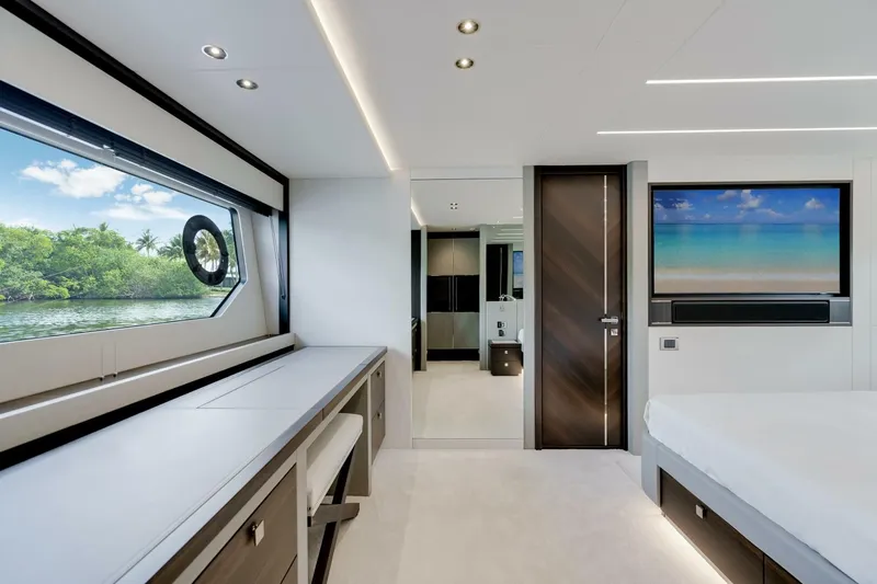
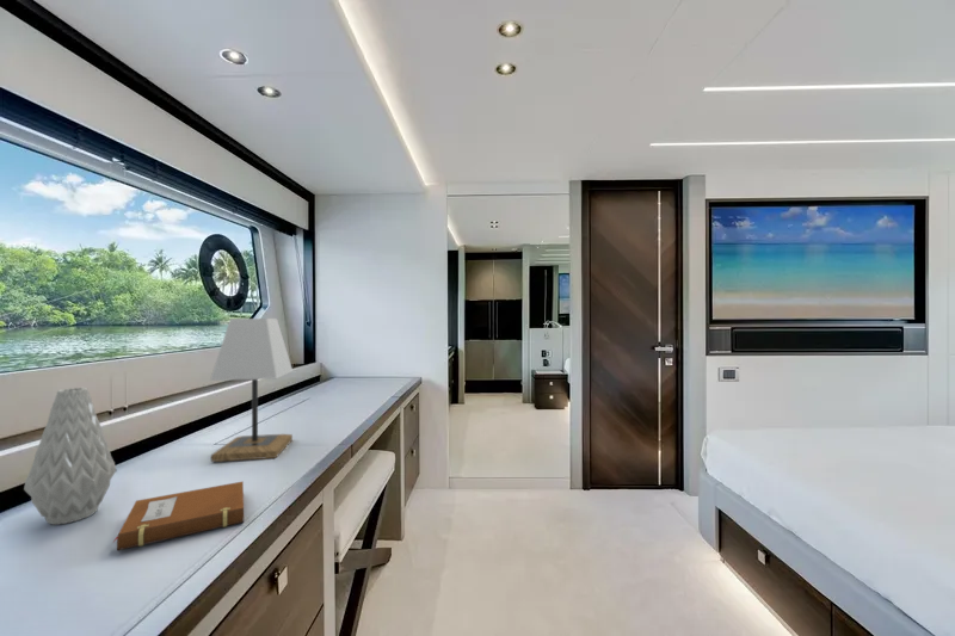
+ lamp (254, 384)
+ vase (72, 452)
+ notebook (185, 512)
